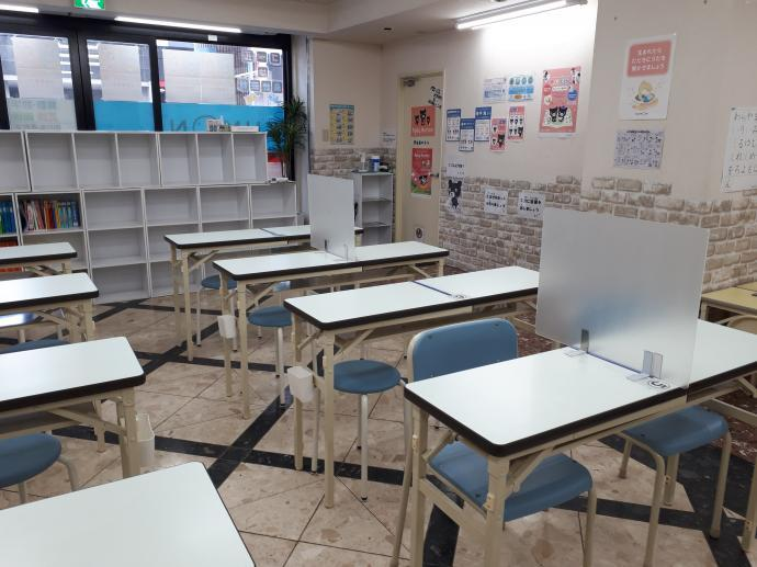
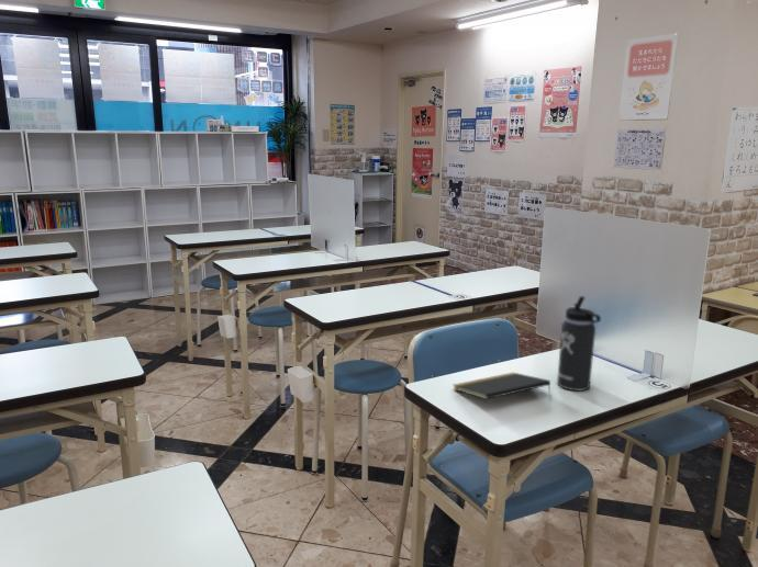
+ thermos bottle (580, 342)
+ notepad (500, 384)
